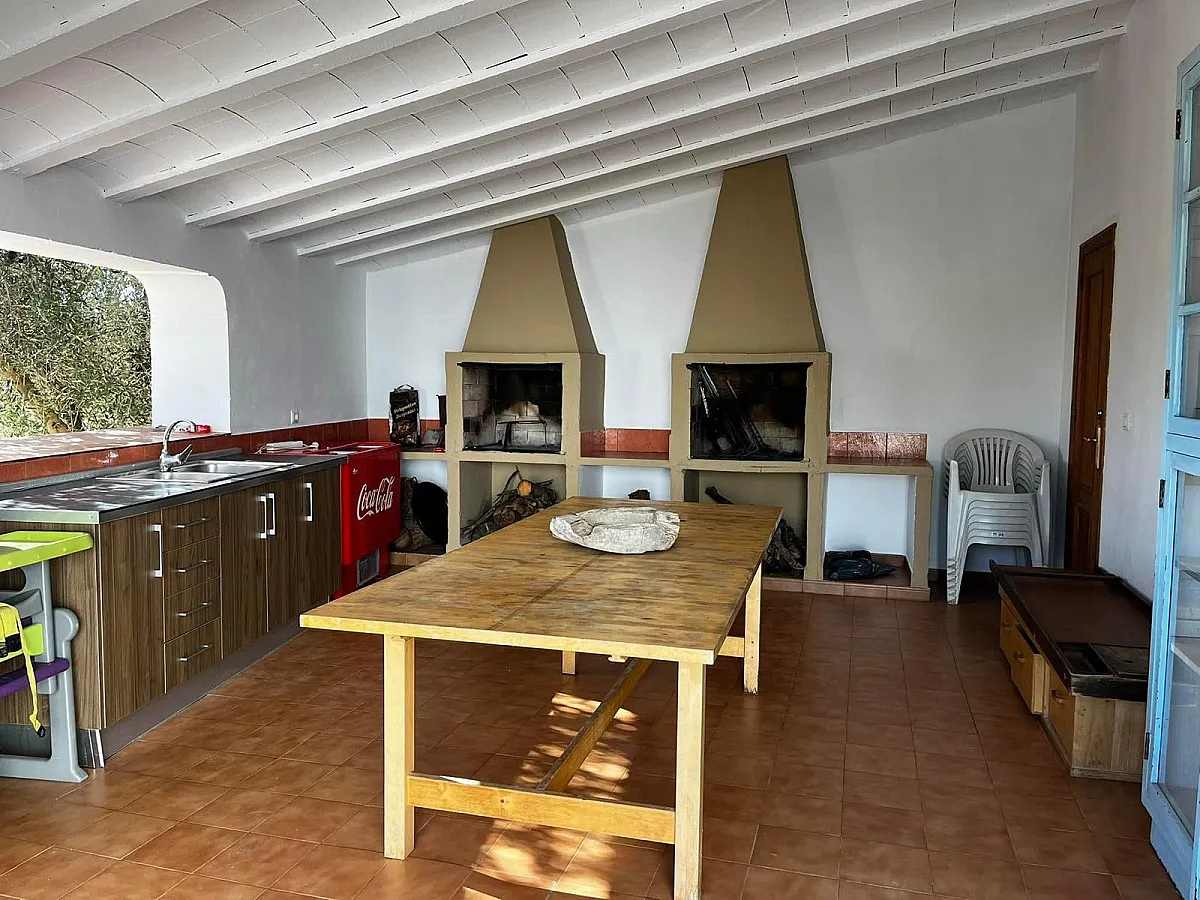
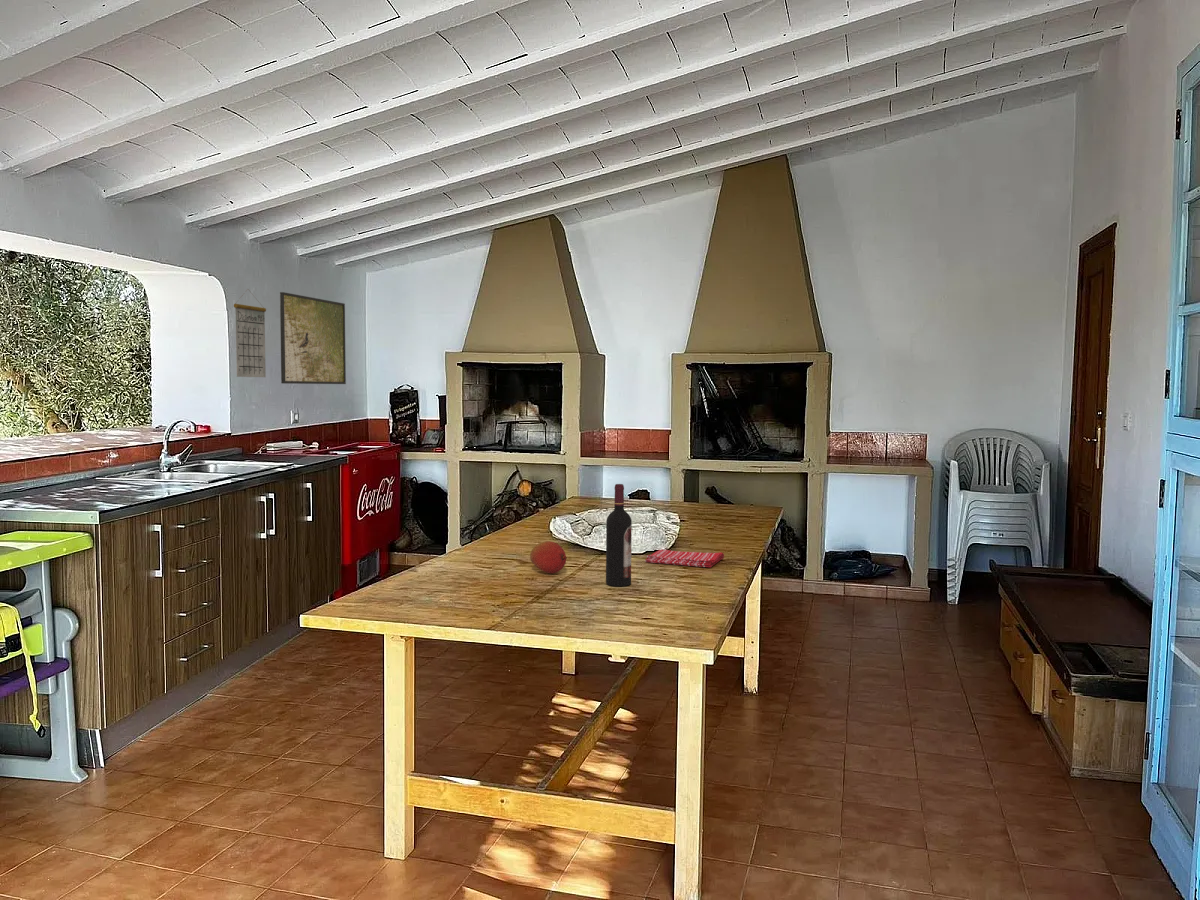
+ dish towel (685, 556)
+ wine bottle (618, 534)
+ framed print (314, 341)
+ calendar (250, 333)
+ fruit (548, 557)
